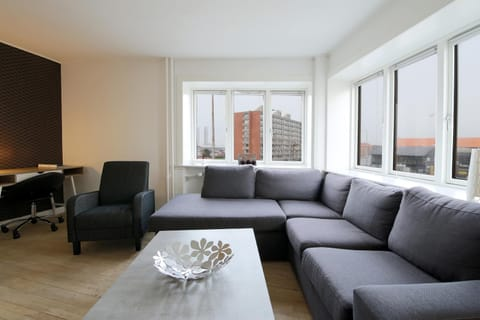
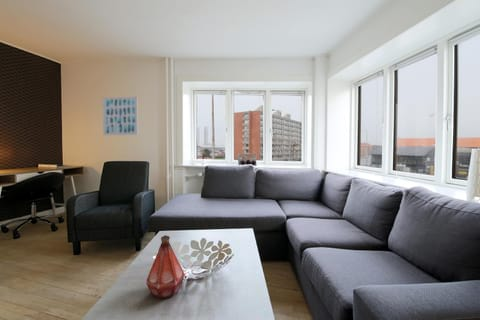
+ wall art (120, 116)
+ bottle (165, 263)
